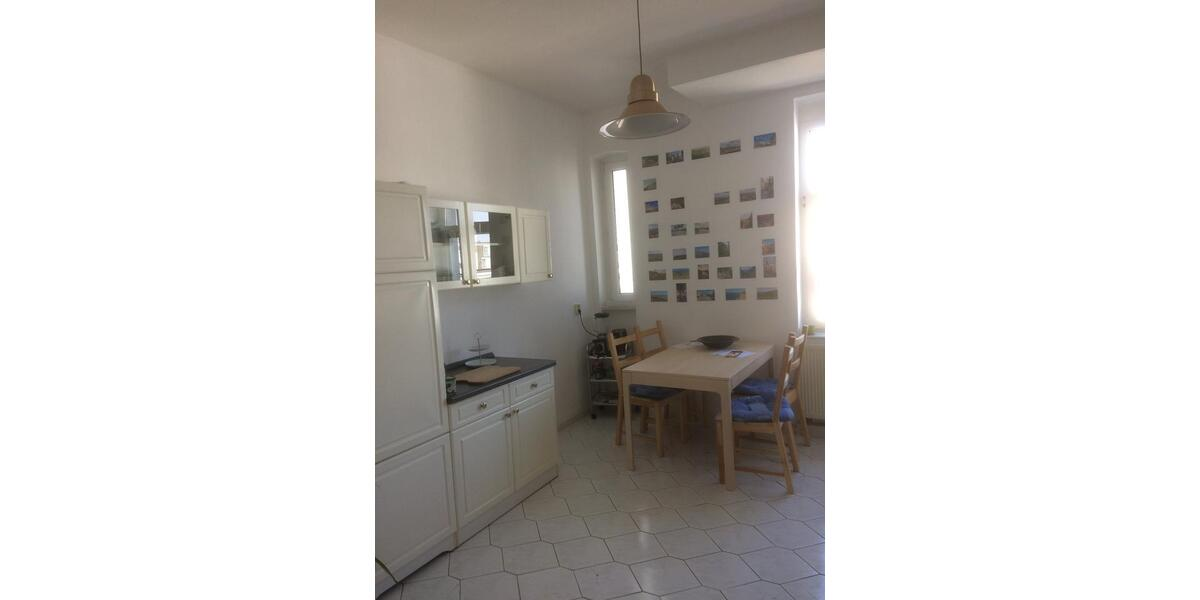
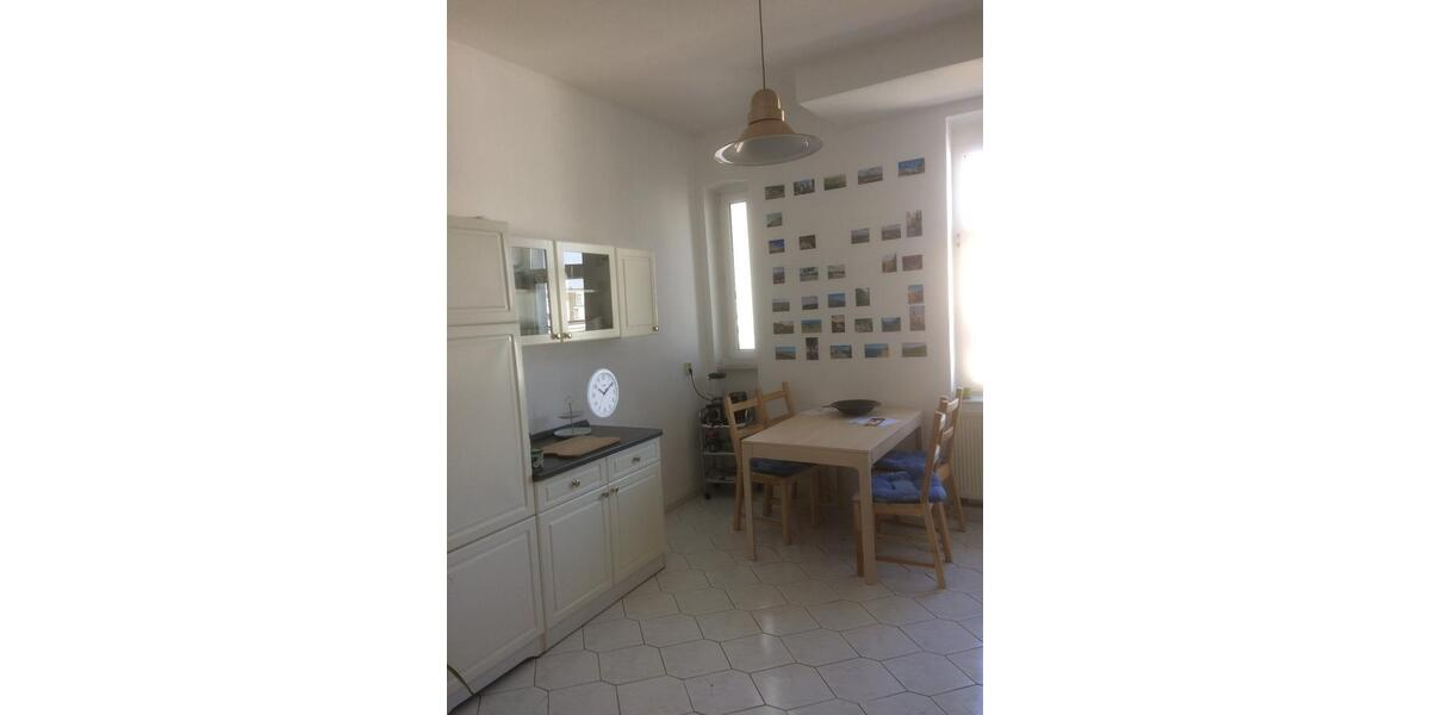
+ wall clock (603, 393)
